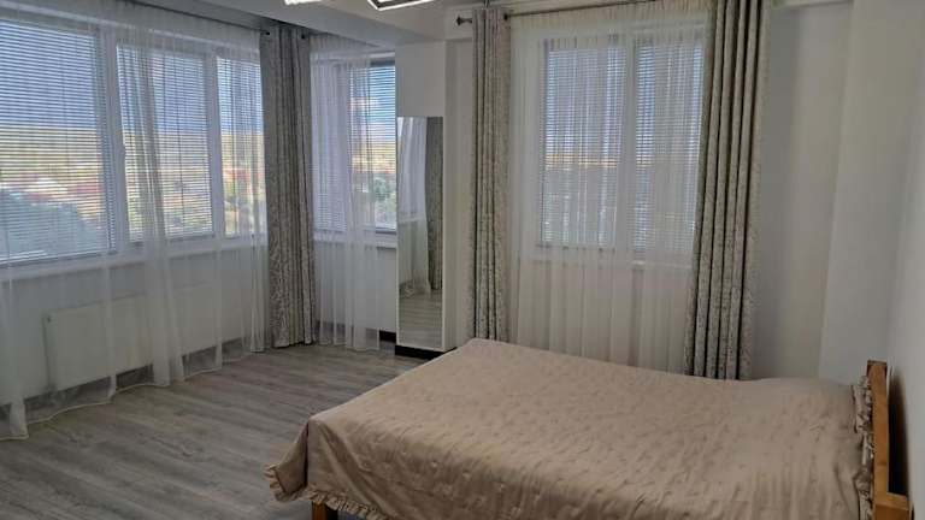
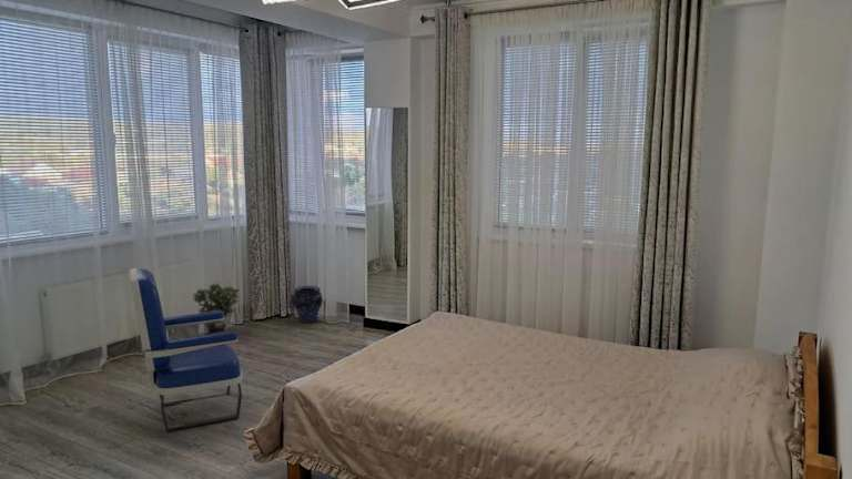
+ armchair (189, 342)
+ vase (307, 304)
+ potted plant (219, 309)
